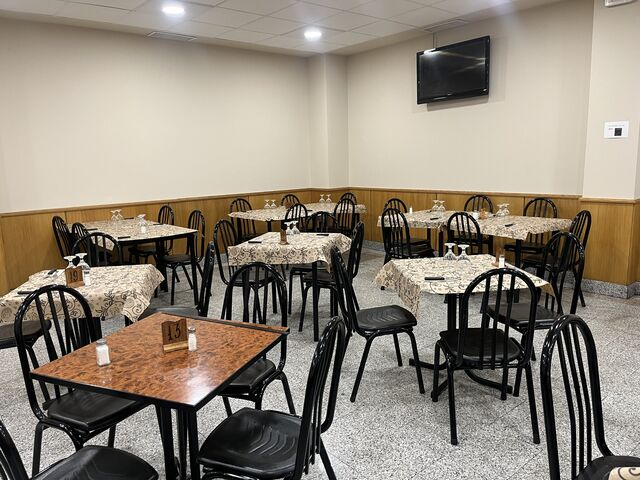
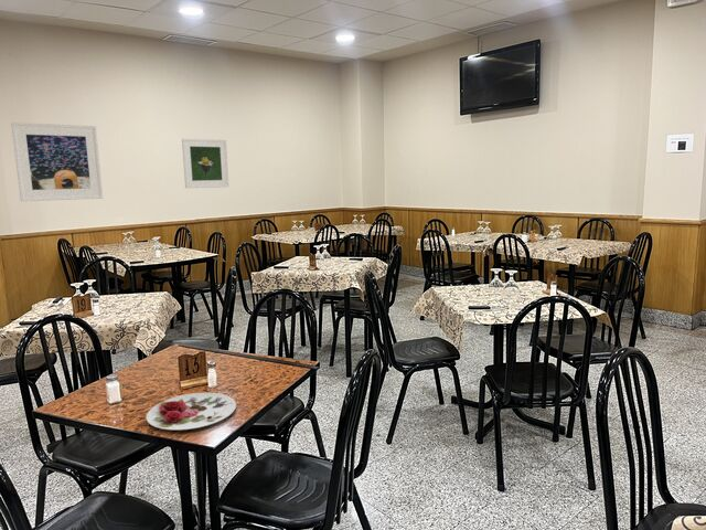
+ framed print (58, 162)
+ plate (192, 409)
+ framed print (205, 163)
